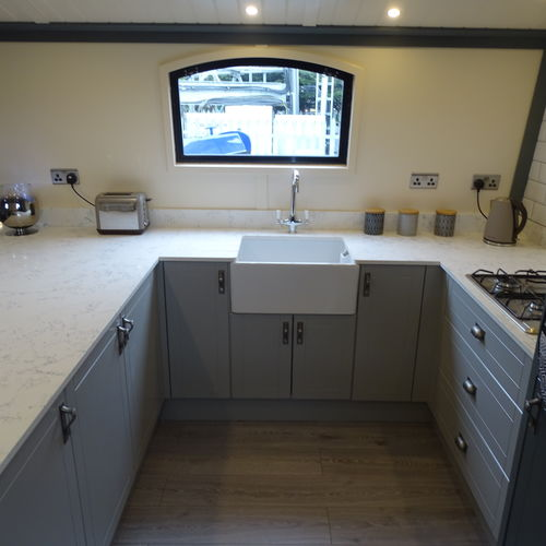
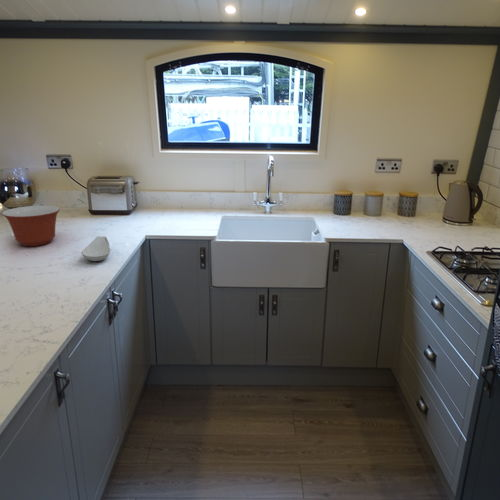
+ mixing bowl (34, 226)
+ spoon rest (98, 247)
